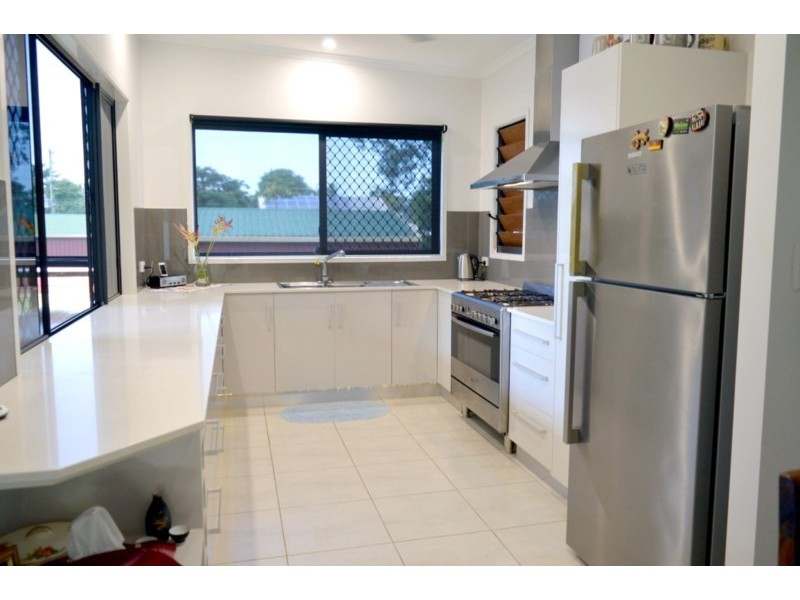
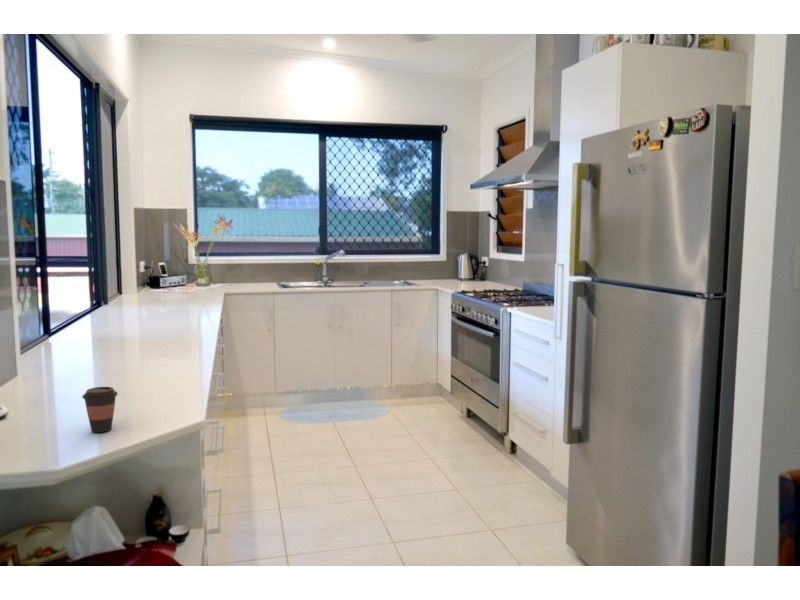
+ coffee cup (100, 409)
